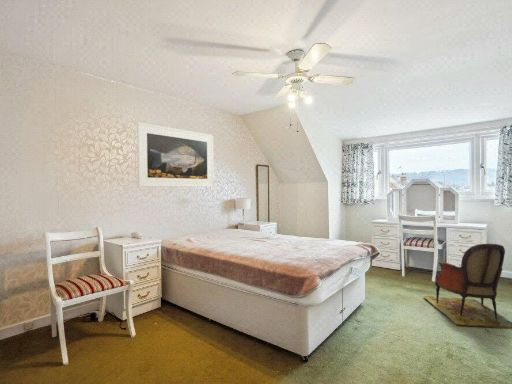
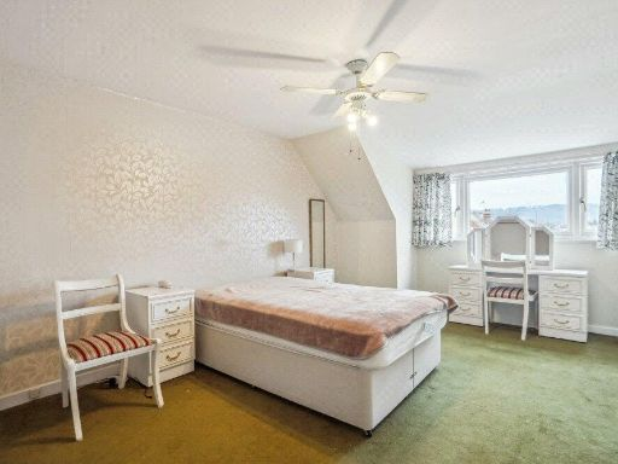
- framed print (179, 158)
- armchair (466, 274)
